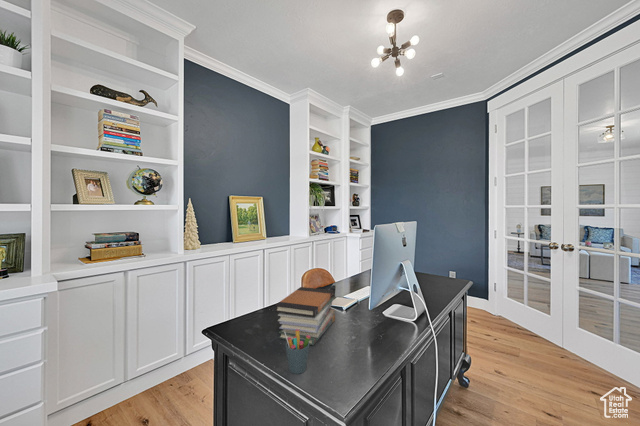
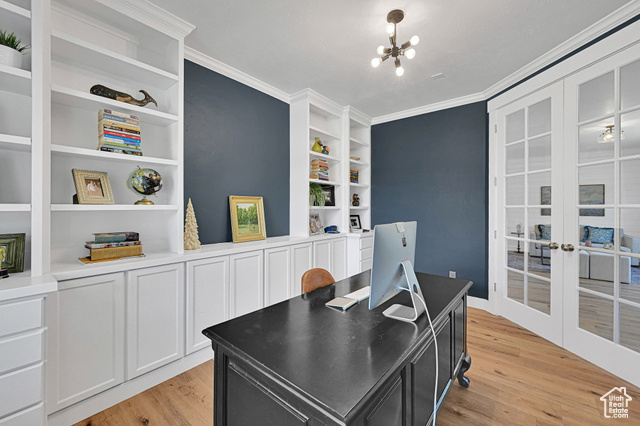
- pen holder (297, 349)
- book stack (307, 313)
